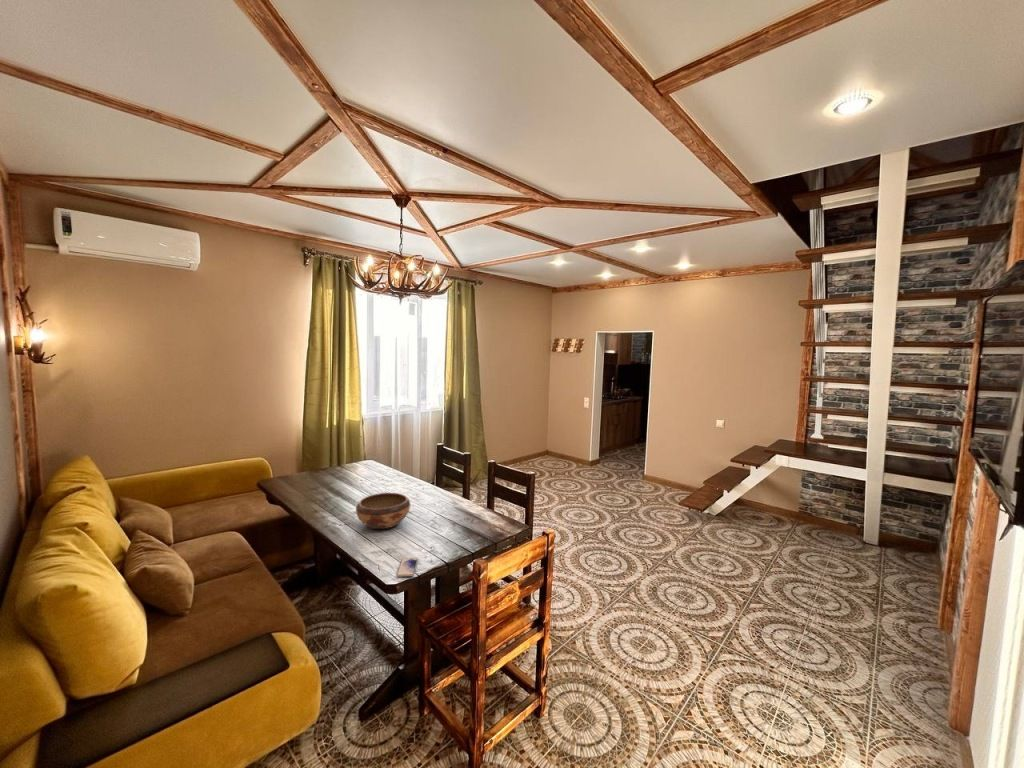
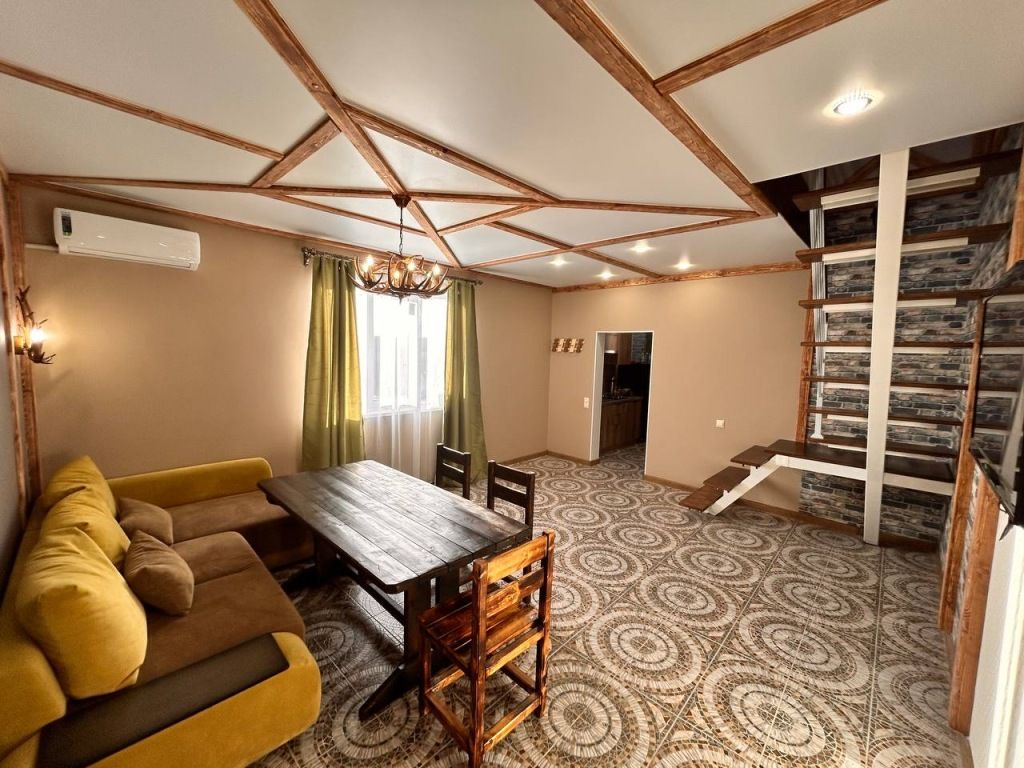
- decorative bowl (383, 512)
- smartphone (407, 566)
